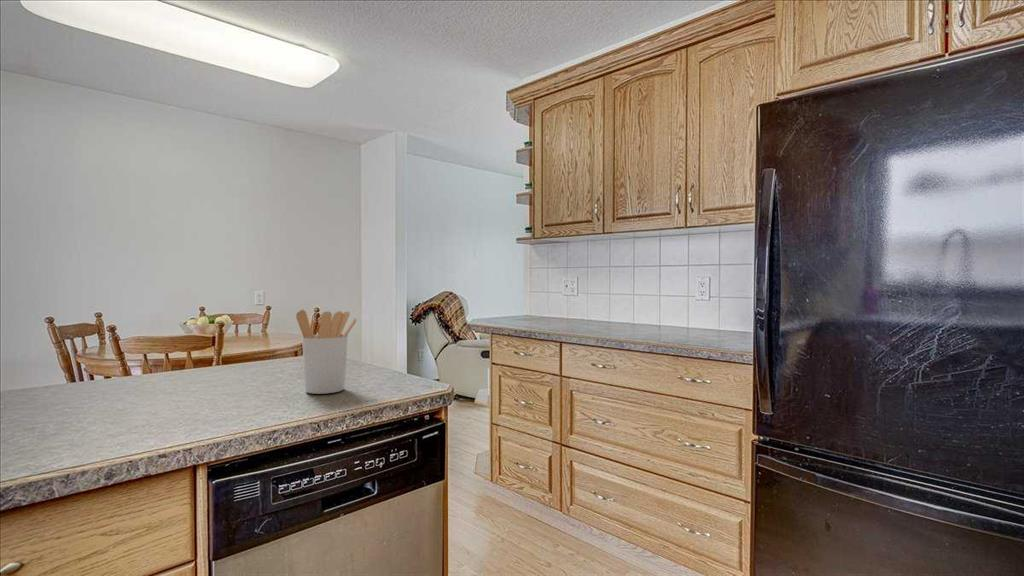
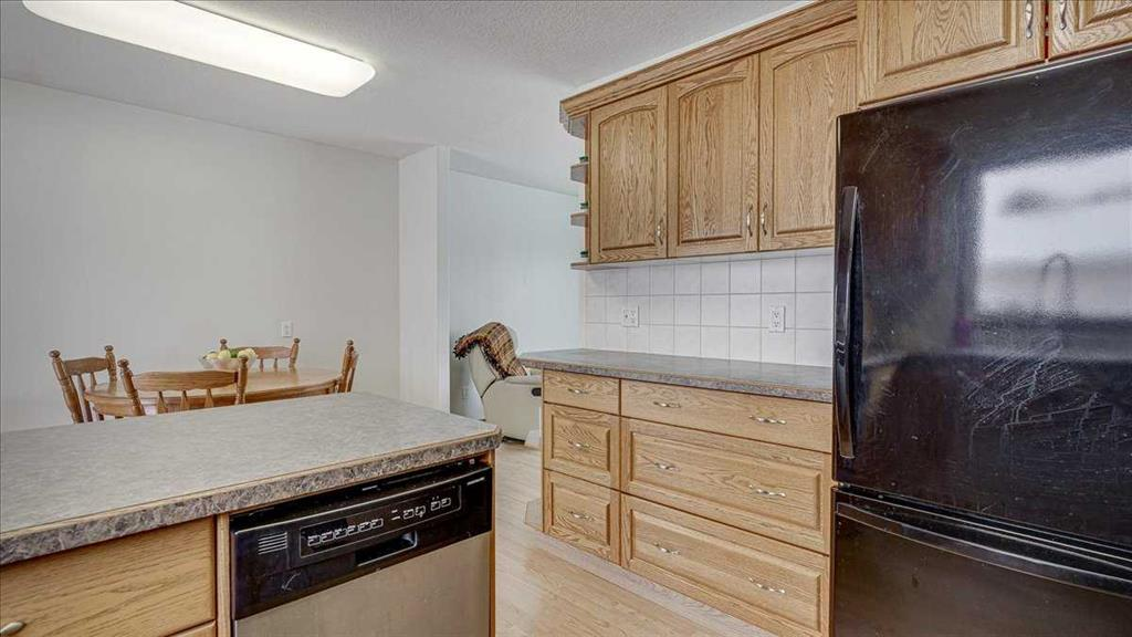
- utensil holder (328, 348)
